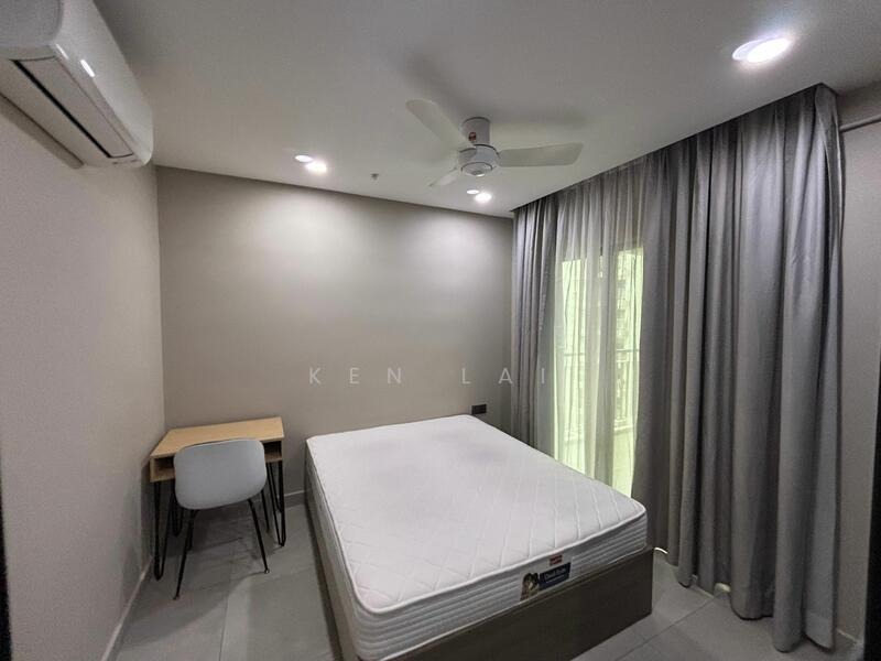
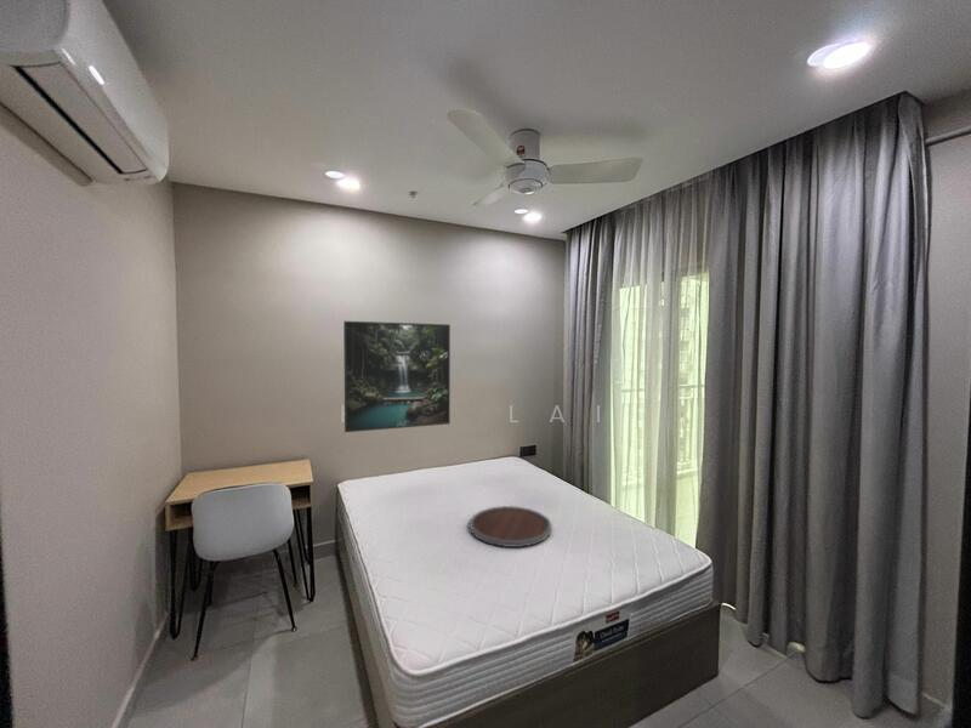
+ tray (510, 524)
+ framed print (399, 375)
